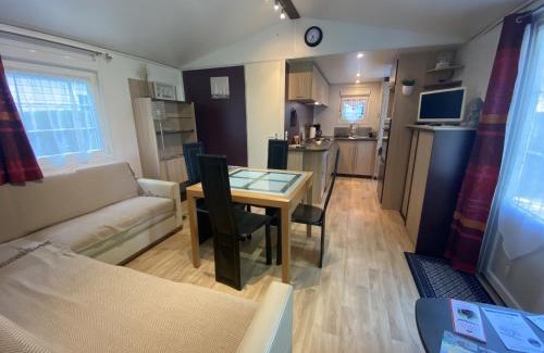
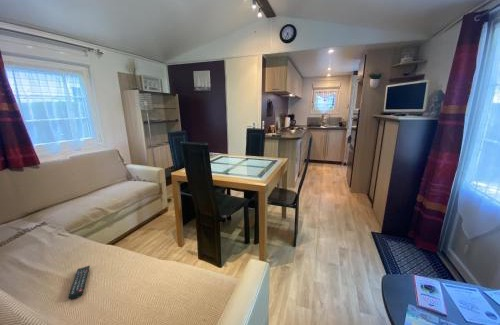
+ remote control (80, 280)
